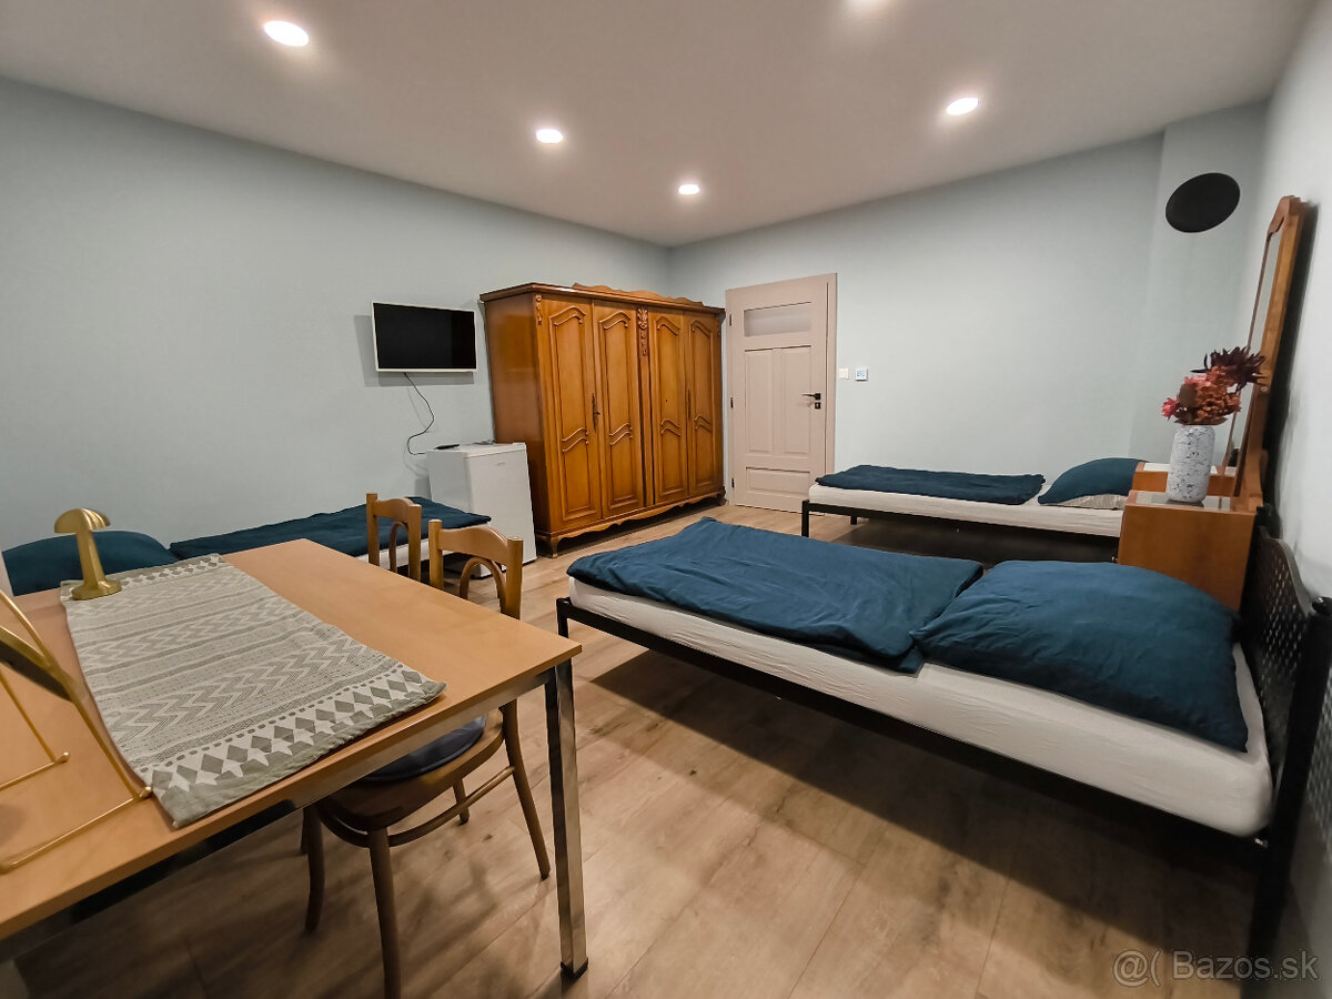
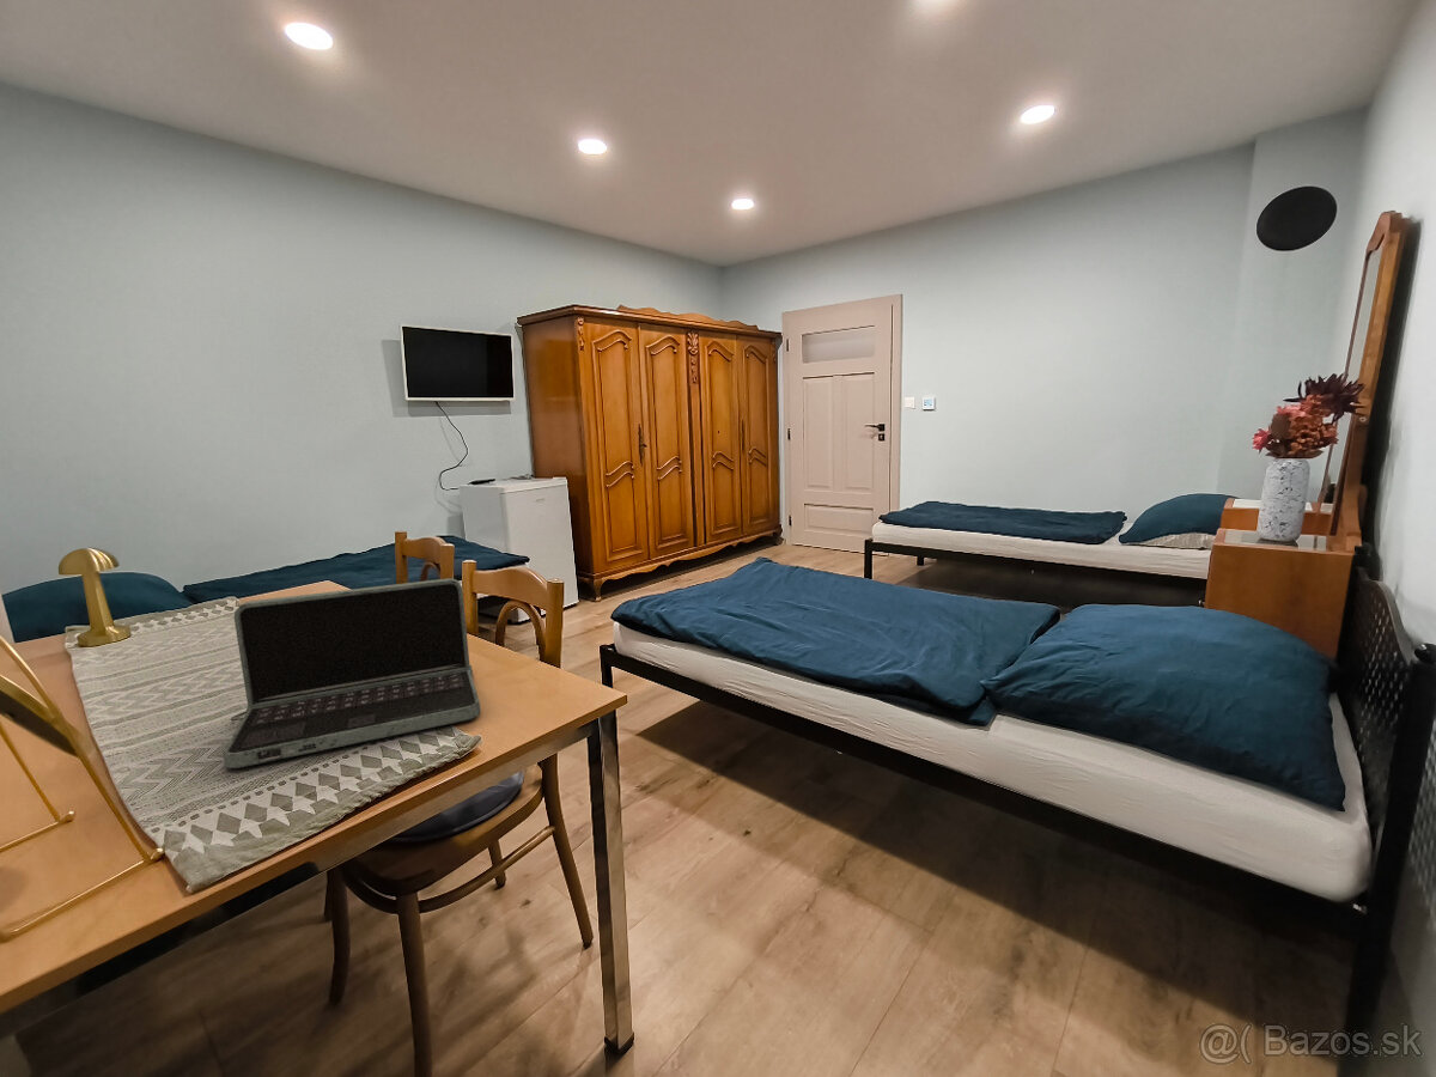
+ laptop (351, 657)
